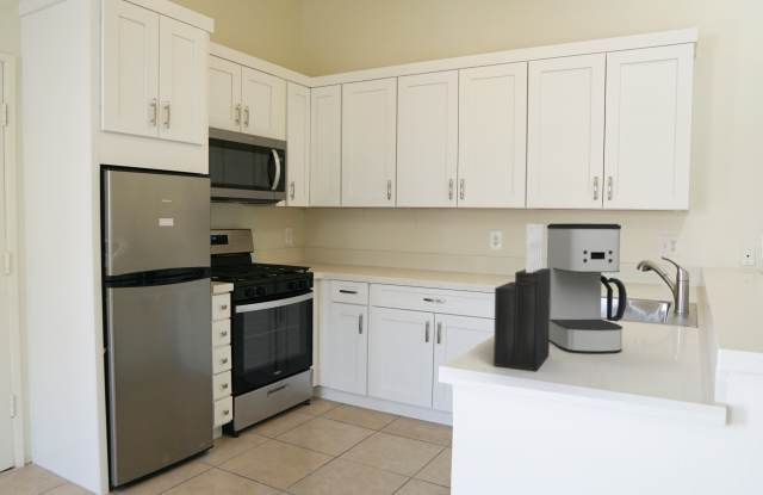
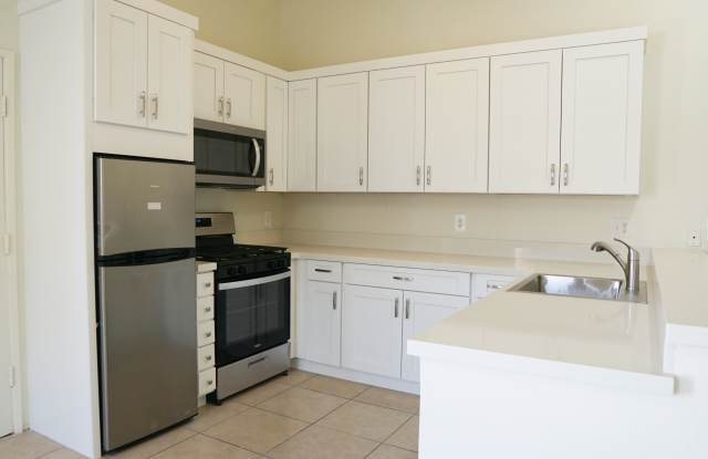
- knife block (519, 292)
- coffee maker (589, 284)
